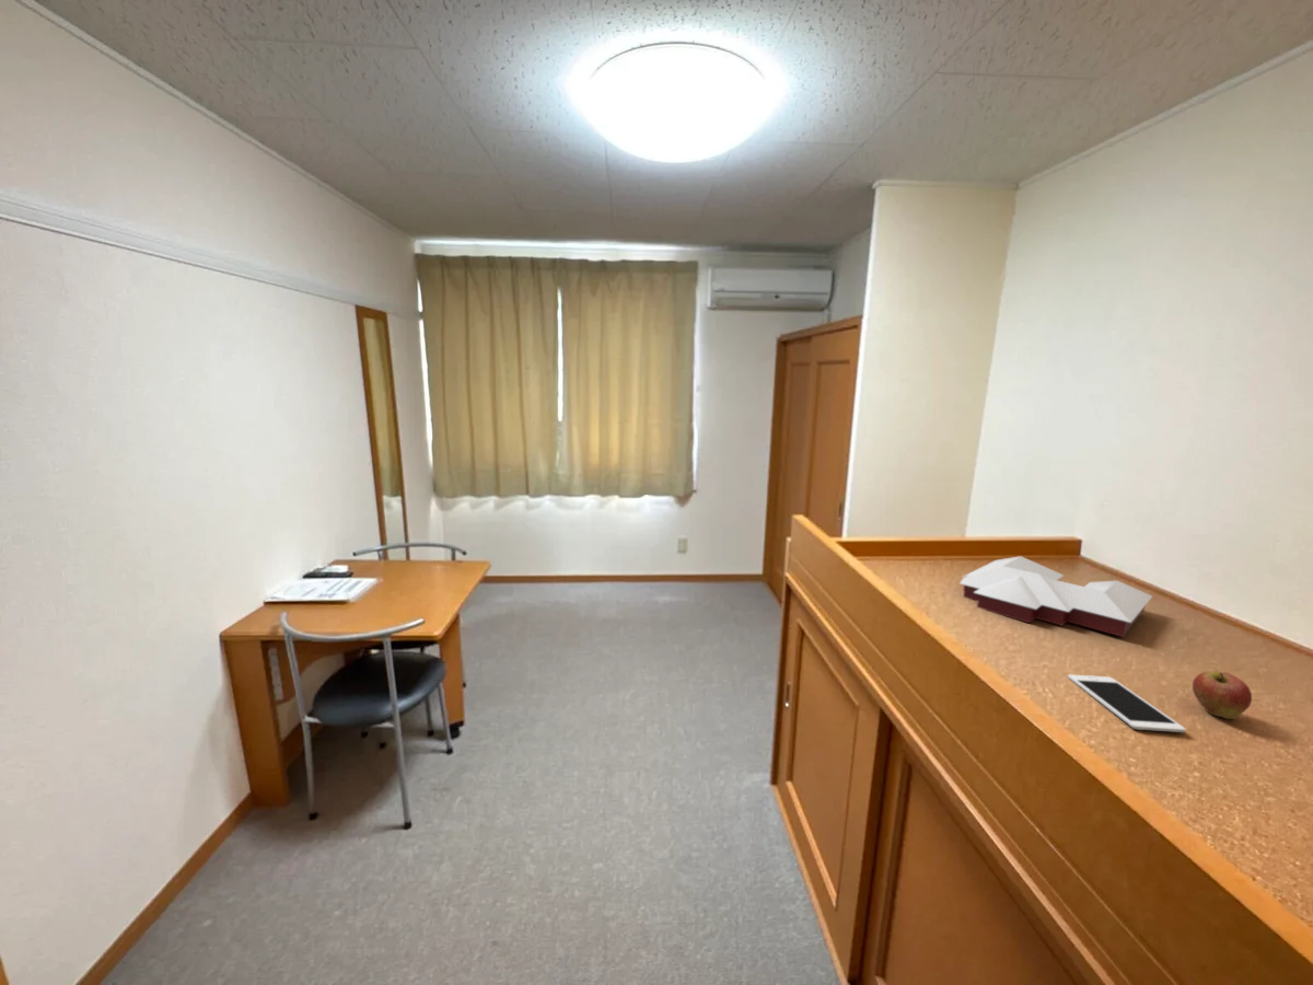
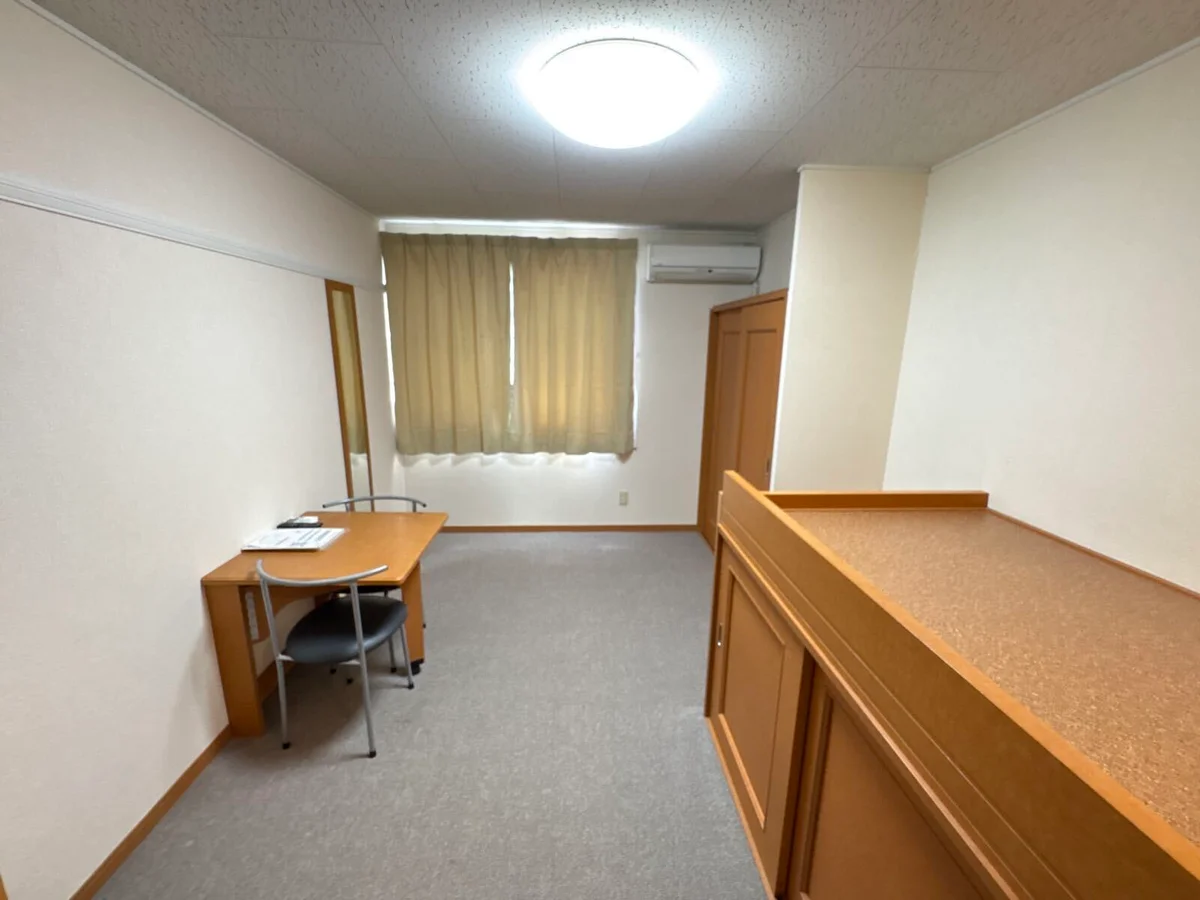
- fruit (1221, 692)
- books (1047, 588)
- cell phone (1122, 700)
